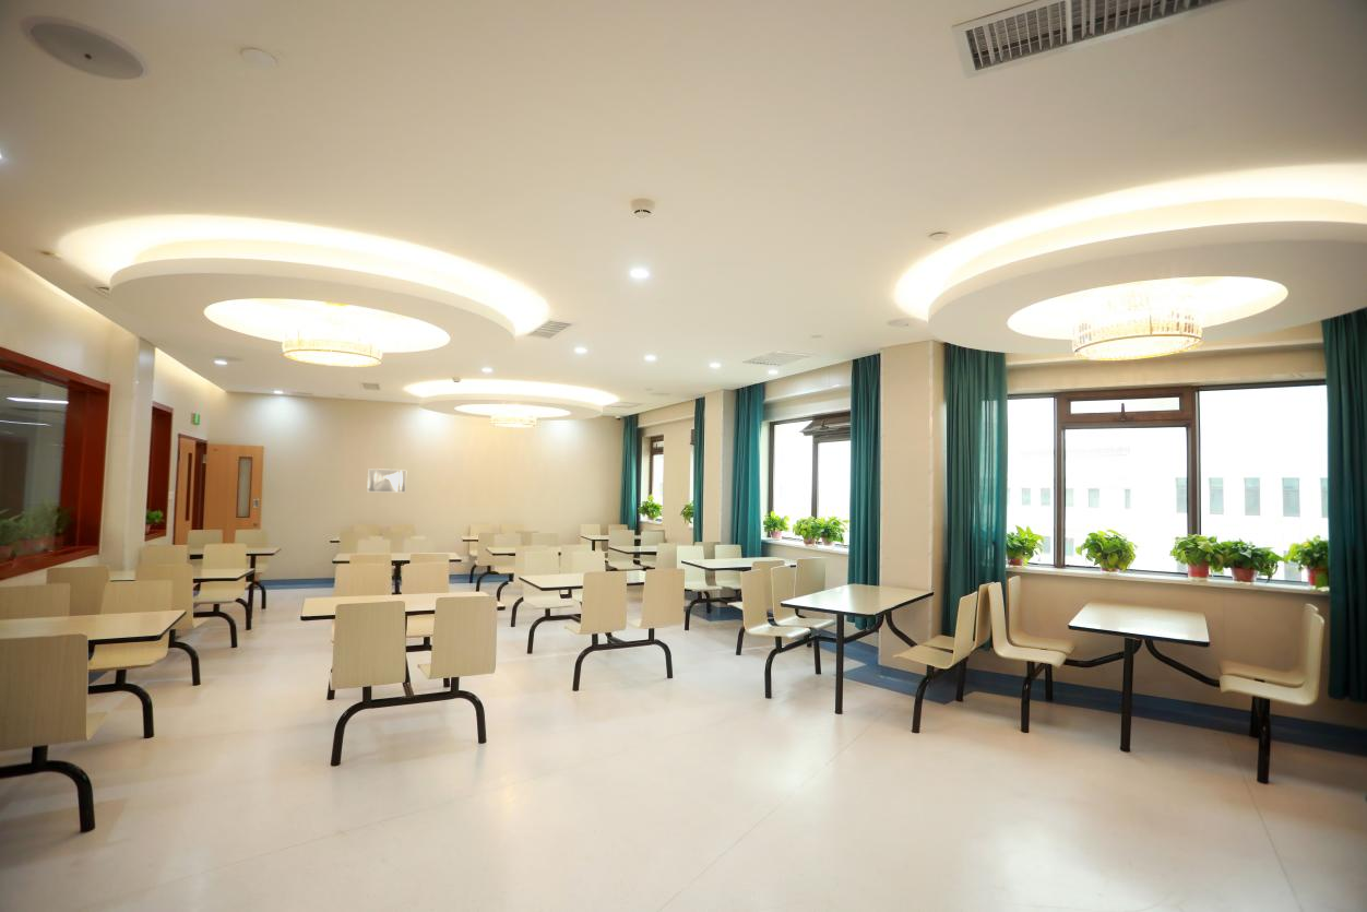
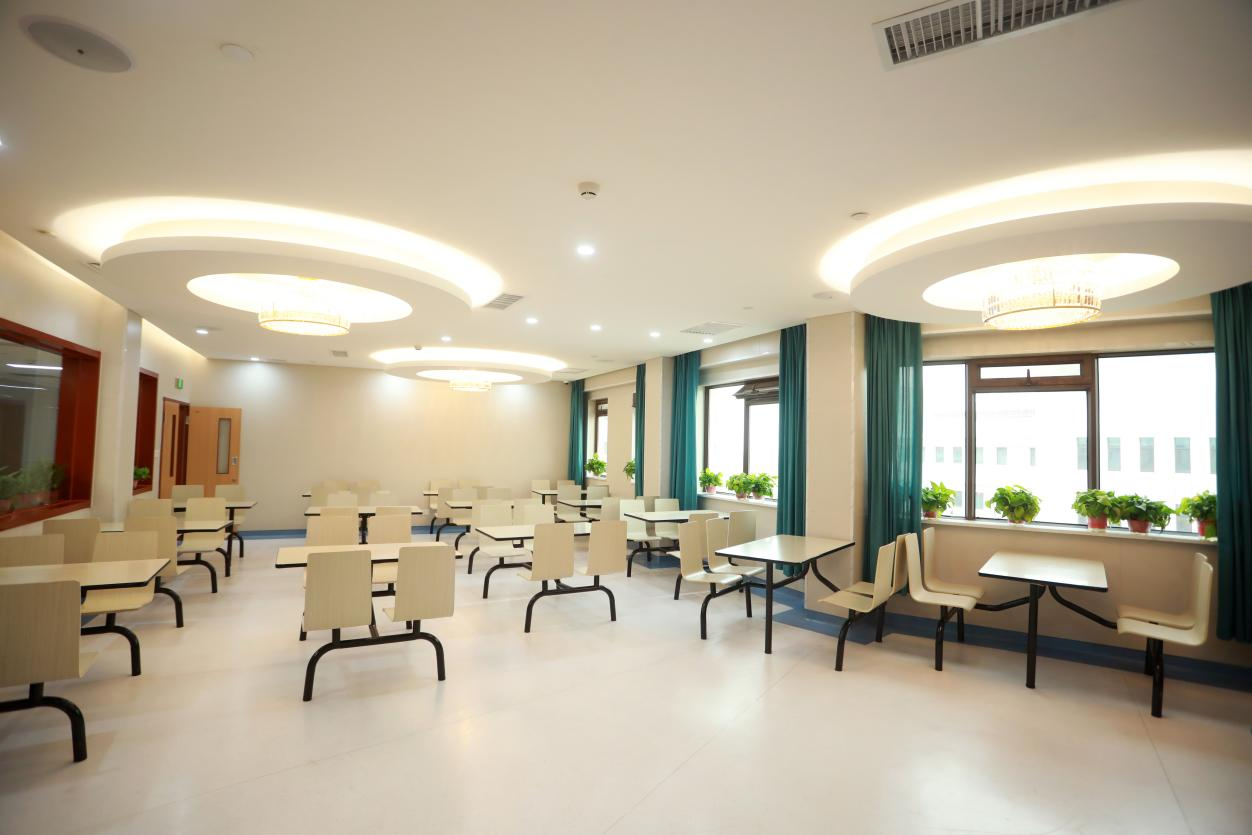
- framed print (387, 481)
